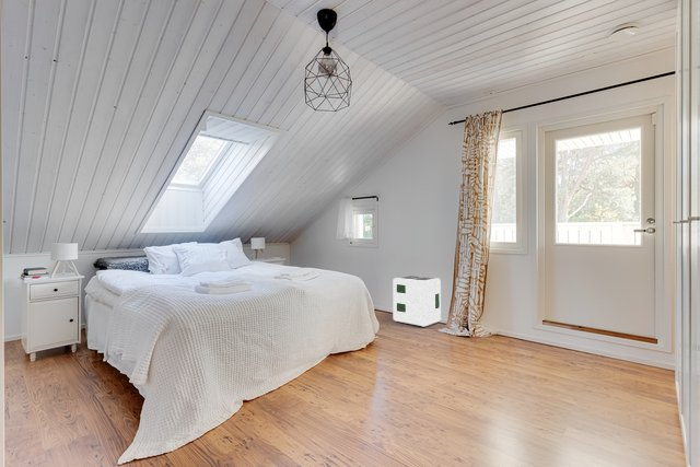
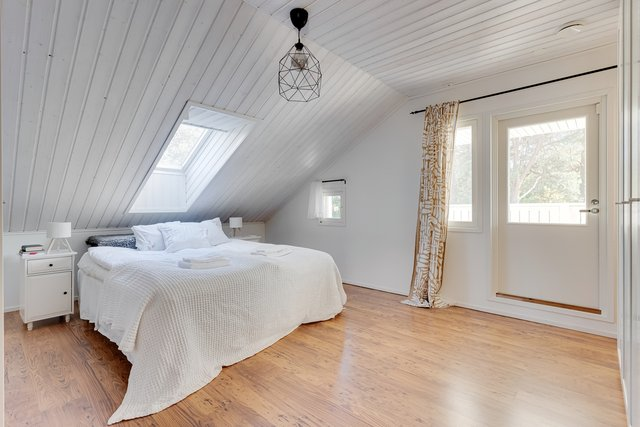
- air purifier (417, 300)
